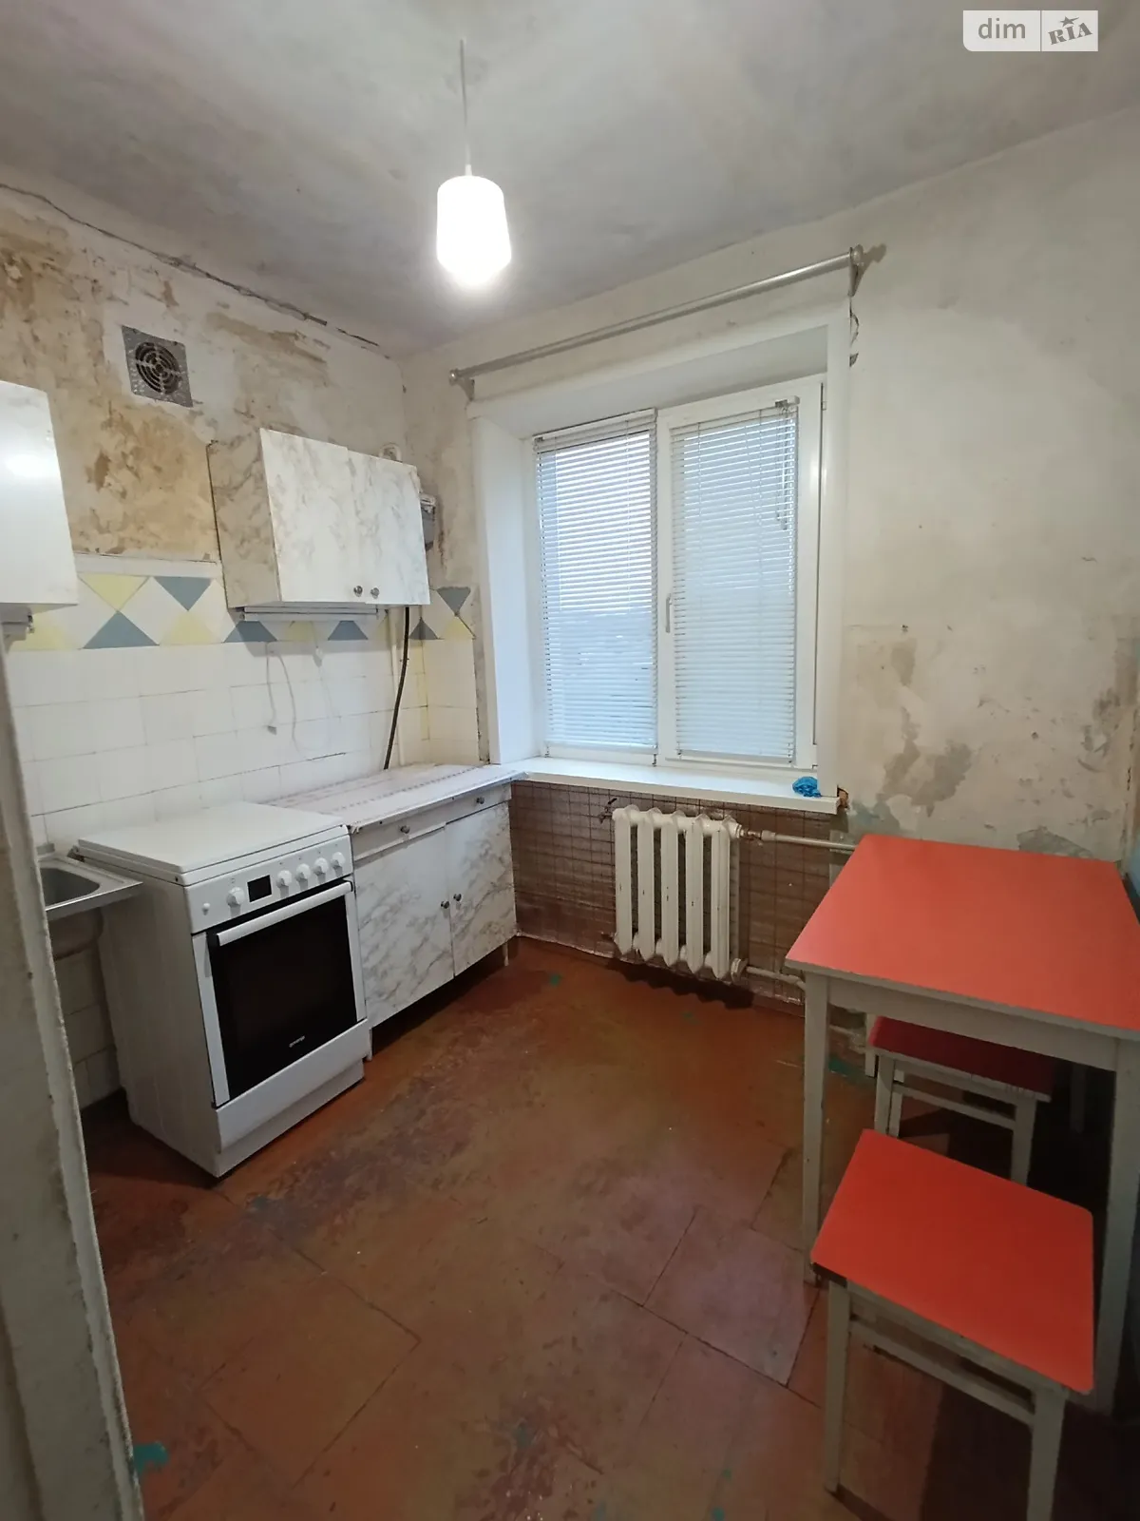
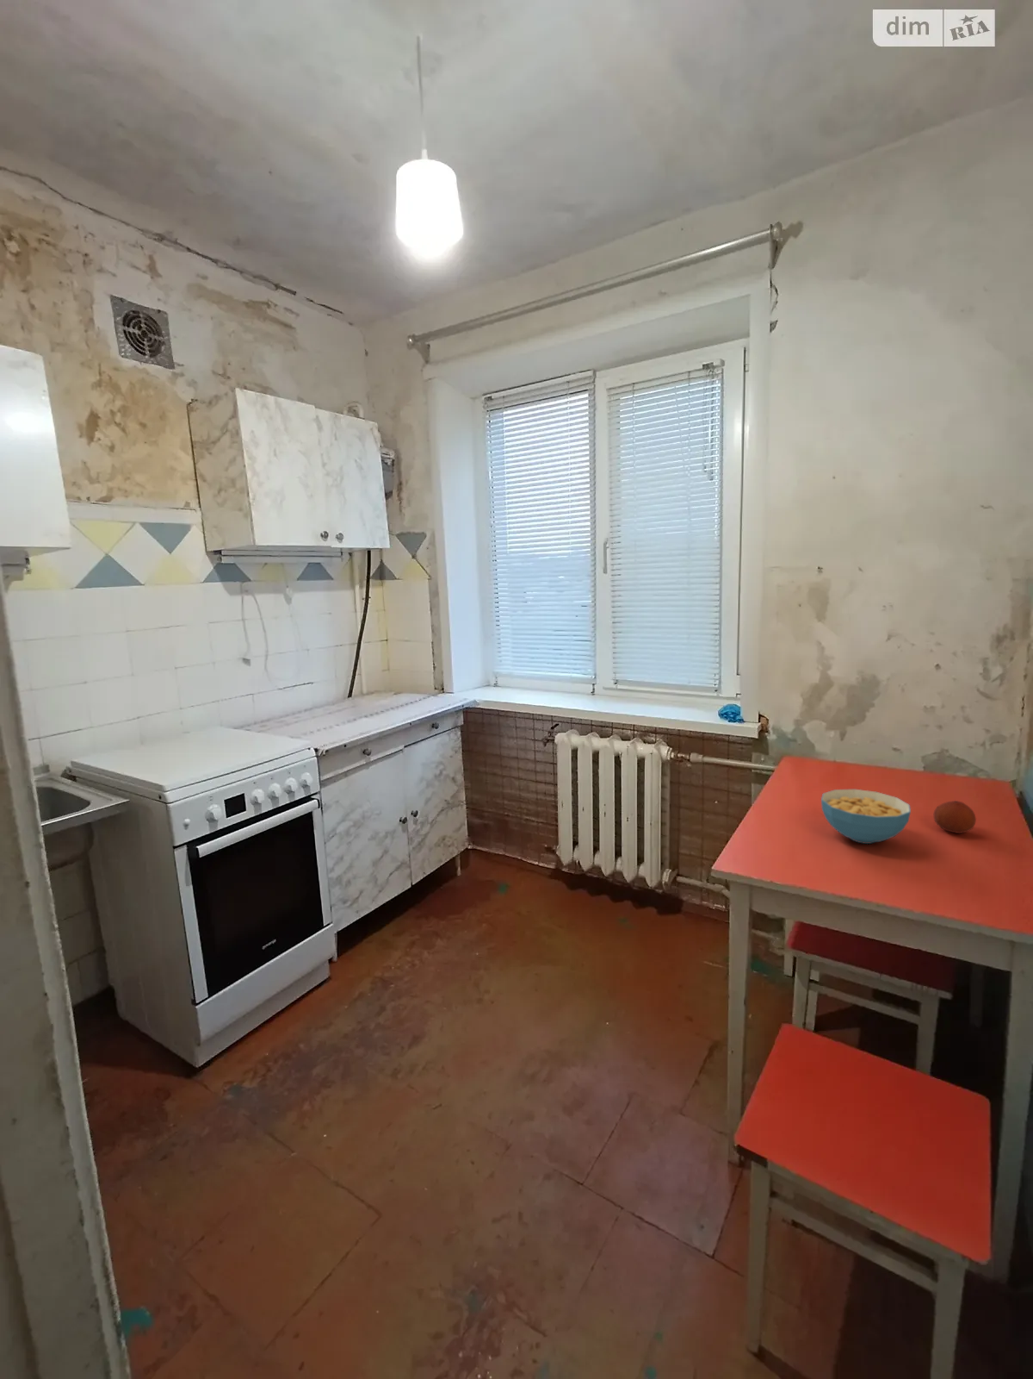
+ fruit (954, 815)
+ cereal bowl (864, 821)
